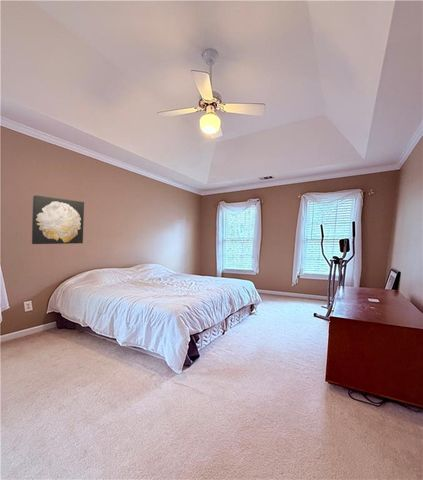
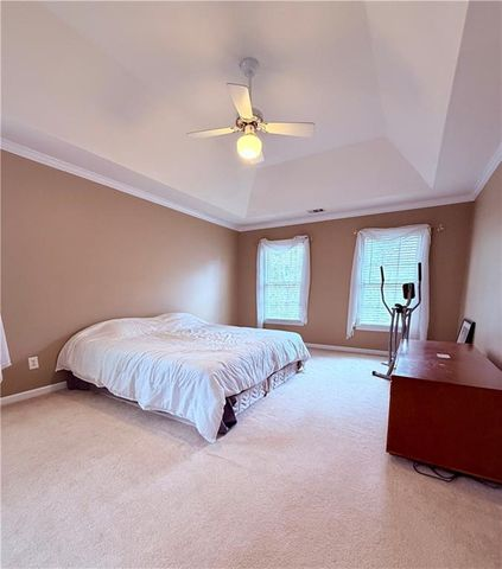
- wall art (59, 221)
